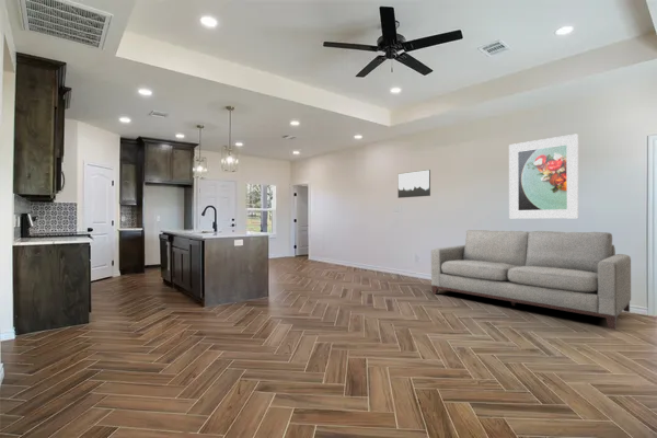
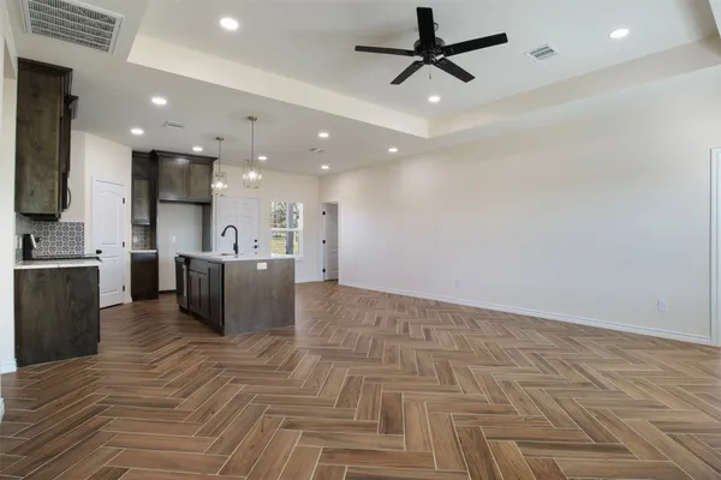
- sofa (519, 266)
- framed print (541, 178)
- wall art (413, 184)
